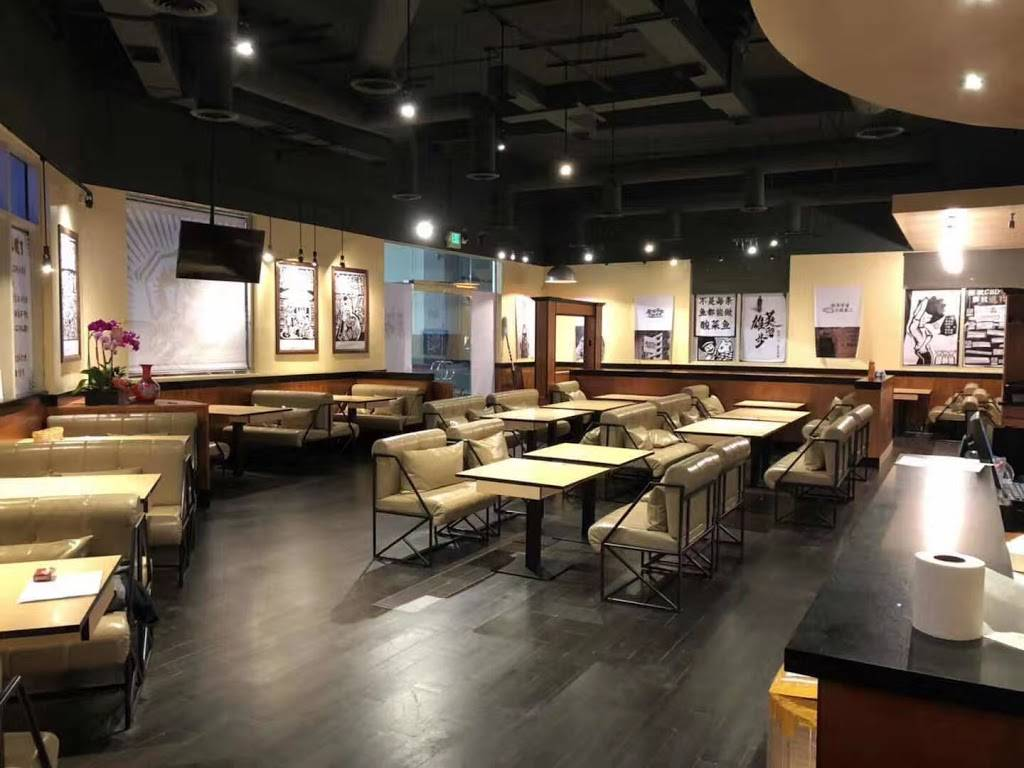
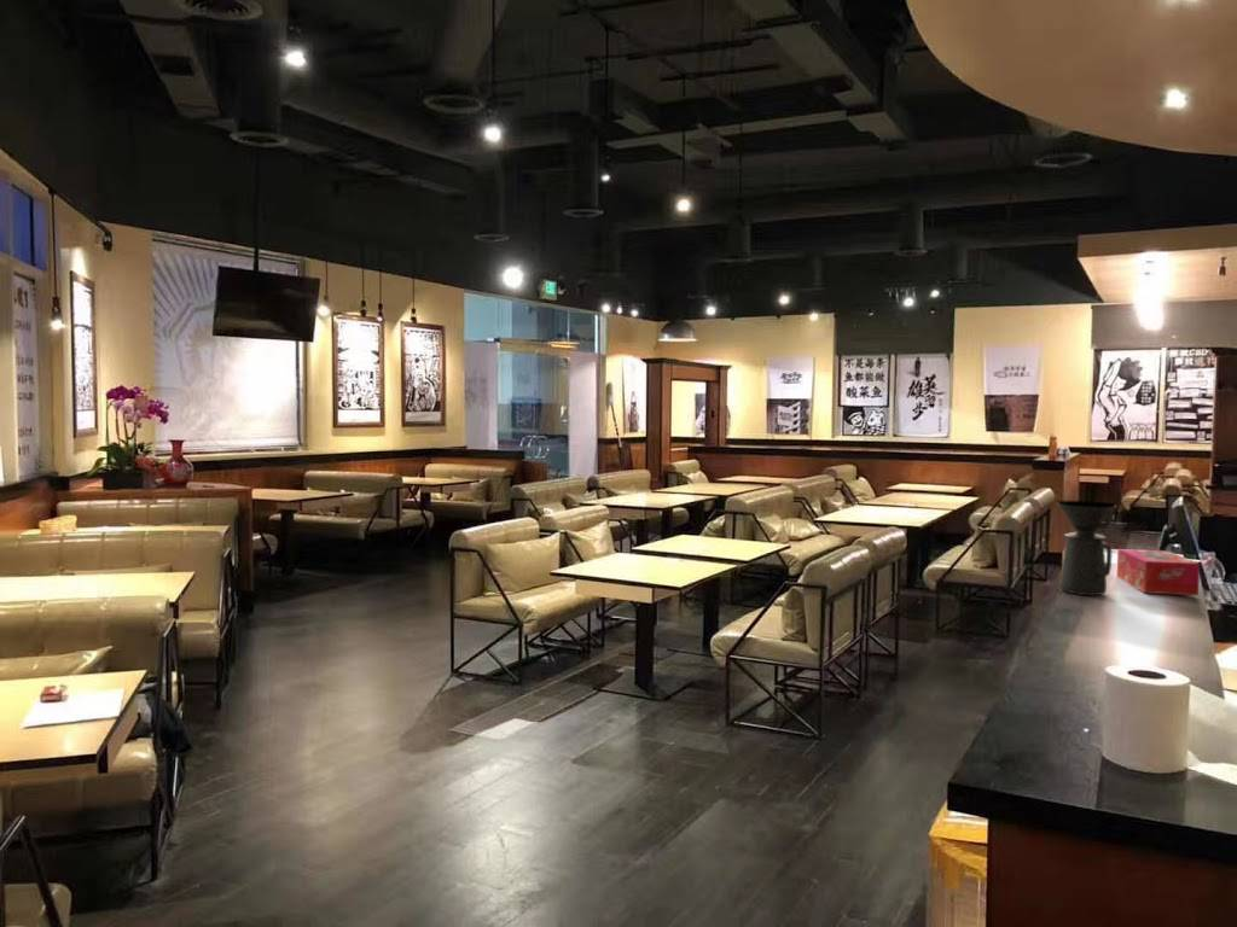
+ tissue box (1156, 571)
+ coffee maker (1084, 547)
